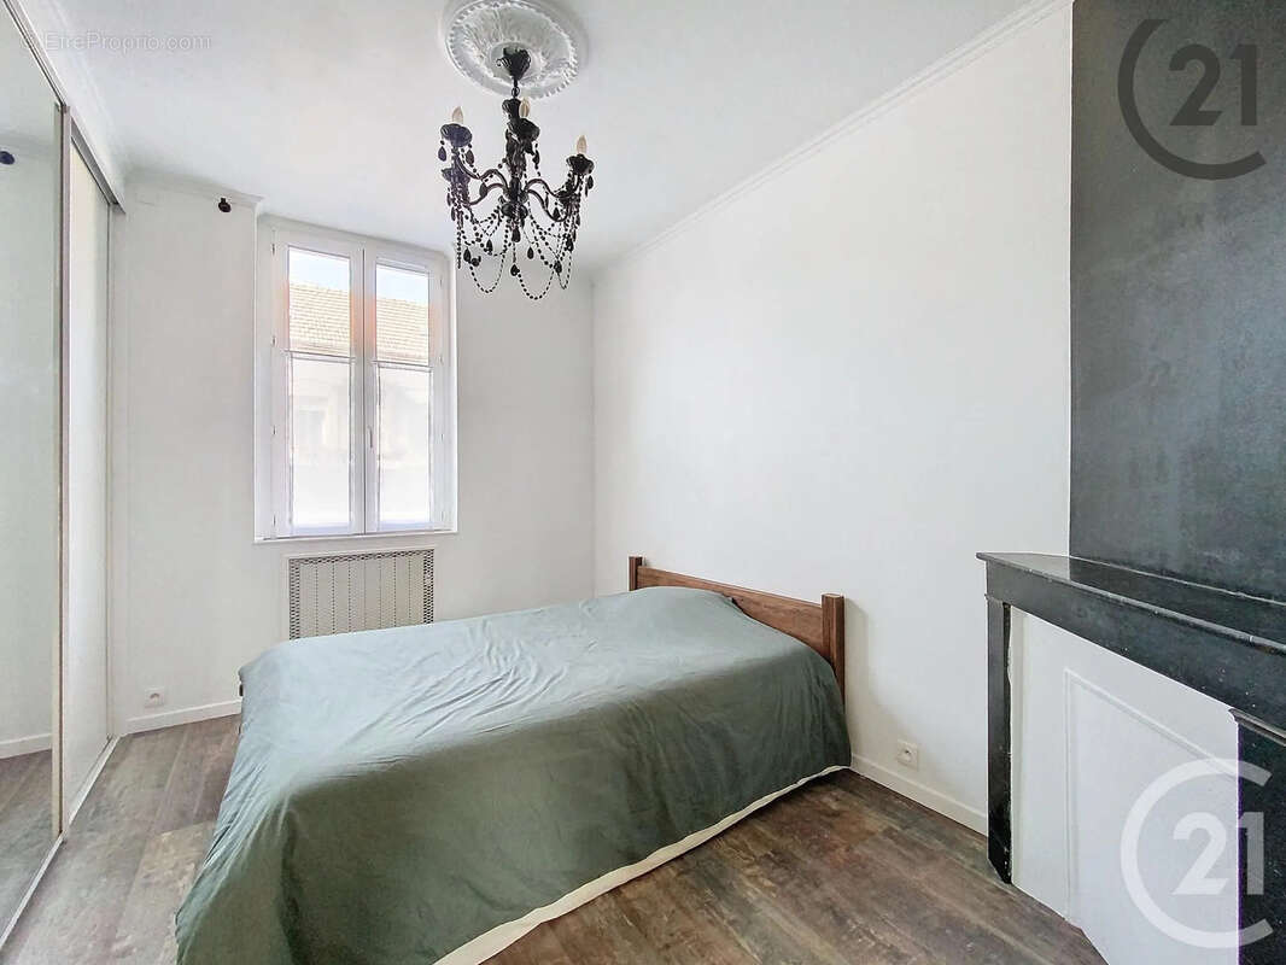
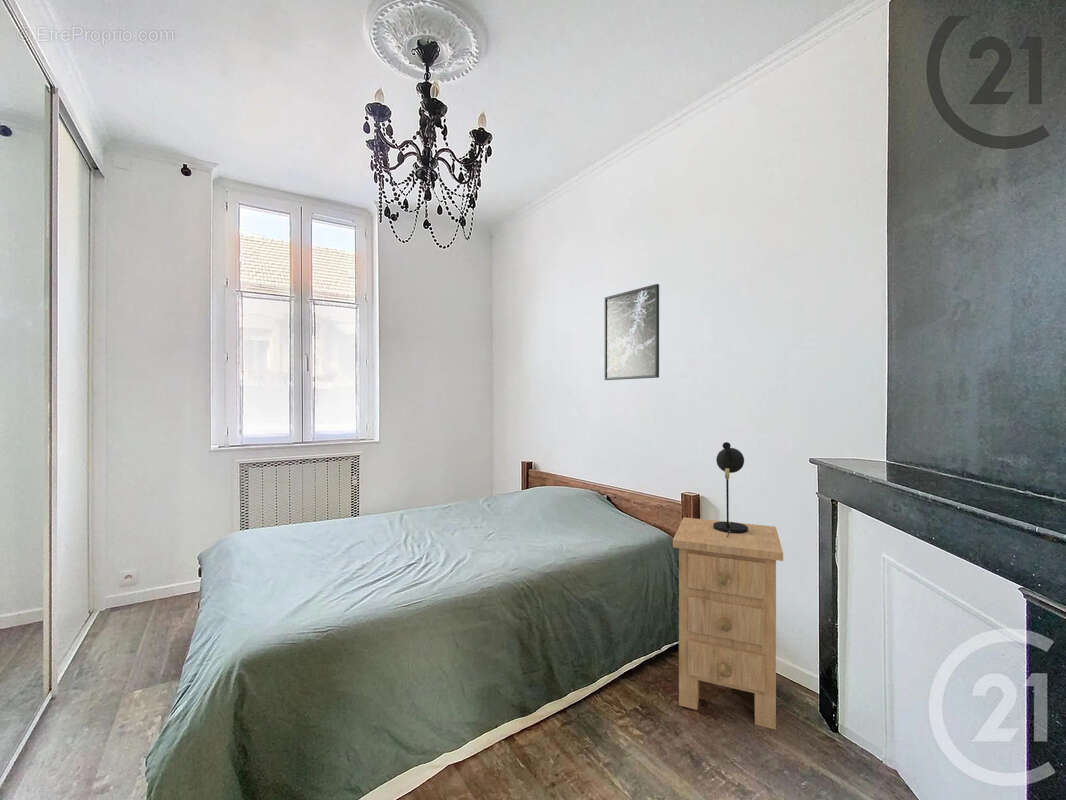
+ table lamp (727, 484)
+ nightstand (726, 614)
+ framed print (630, 335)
